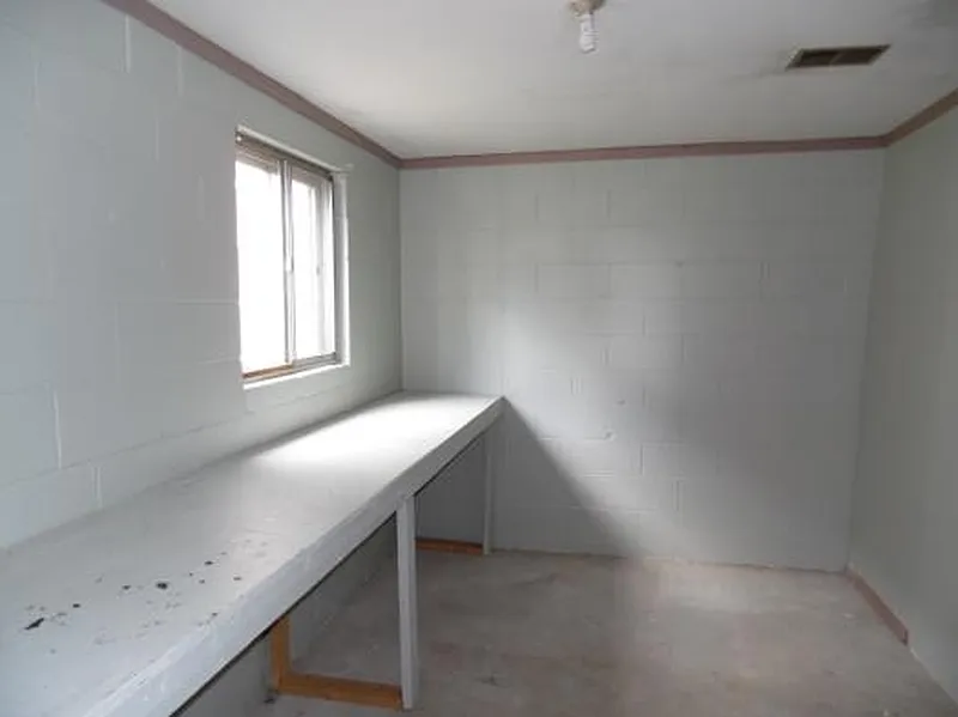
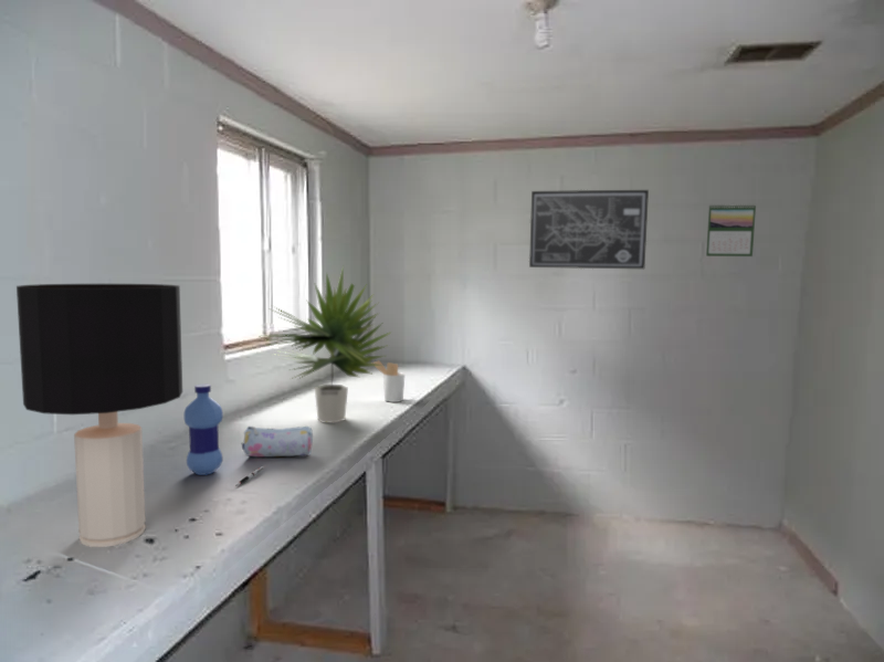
+ pencil case (278, 440)
+ calendar (730, 229)
+ water bottle (203, 429)
+ plant (326, 343)
+ pen (250, 475)
+ utensil holder (388, 380)
+ wall art (587, 229)
+ desk lamp (107, 412)
